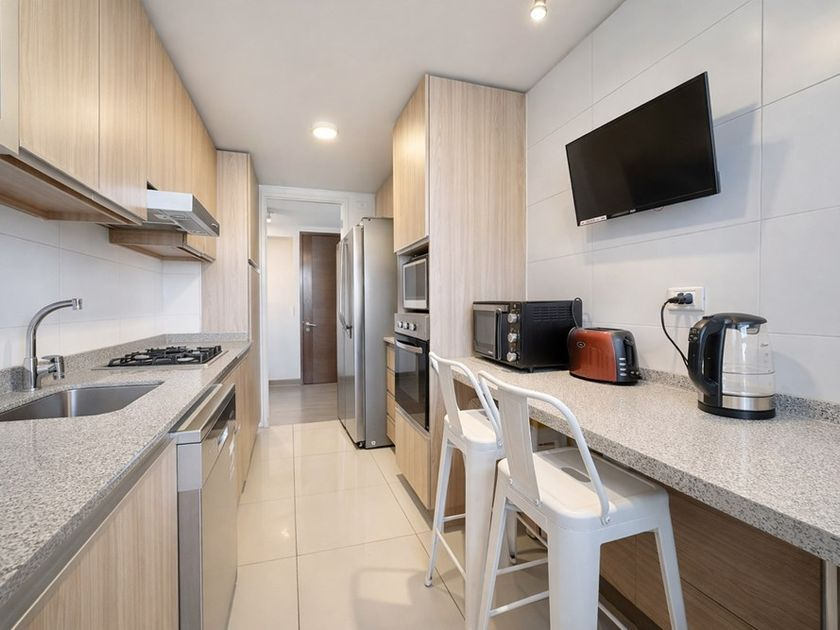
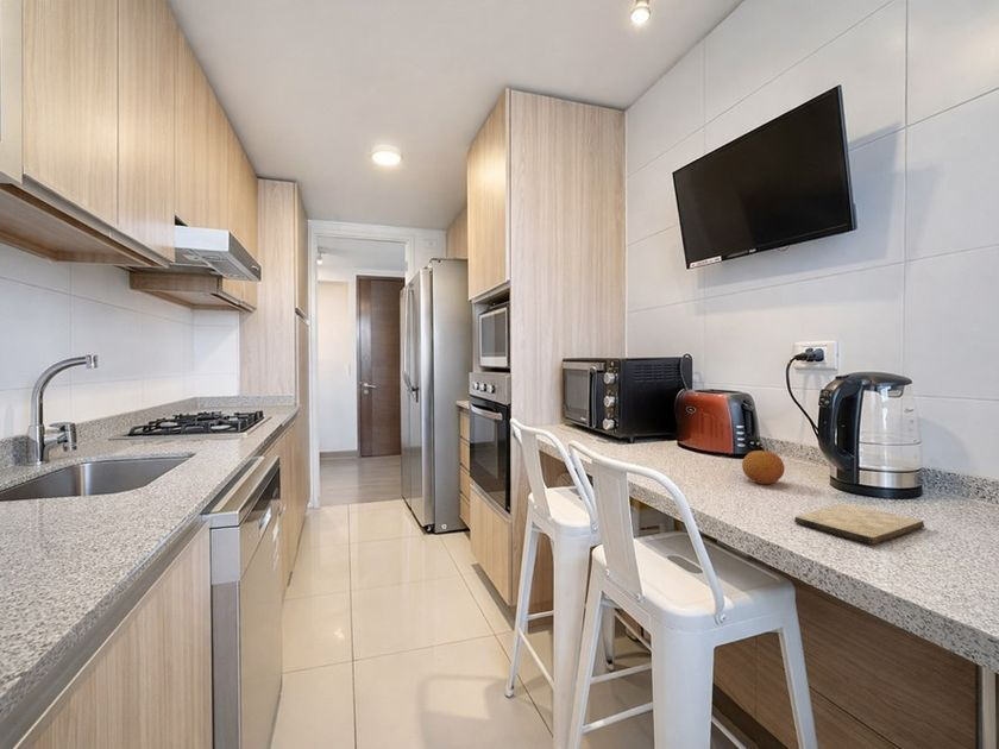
+ fruit (762, 466)
+ cutting board (857, 521)
